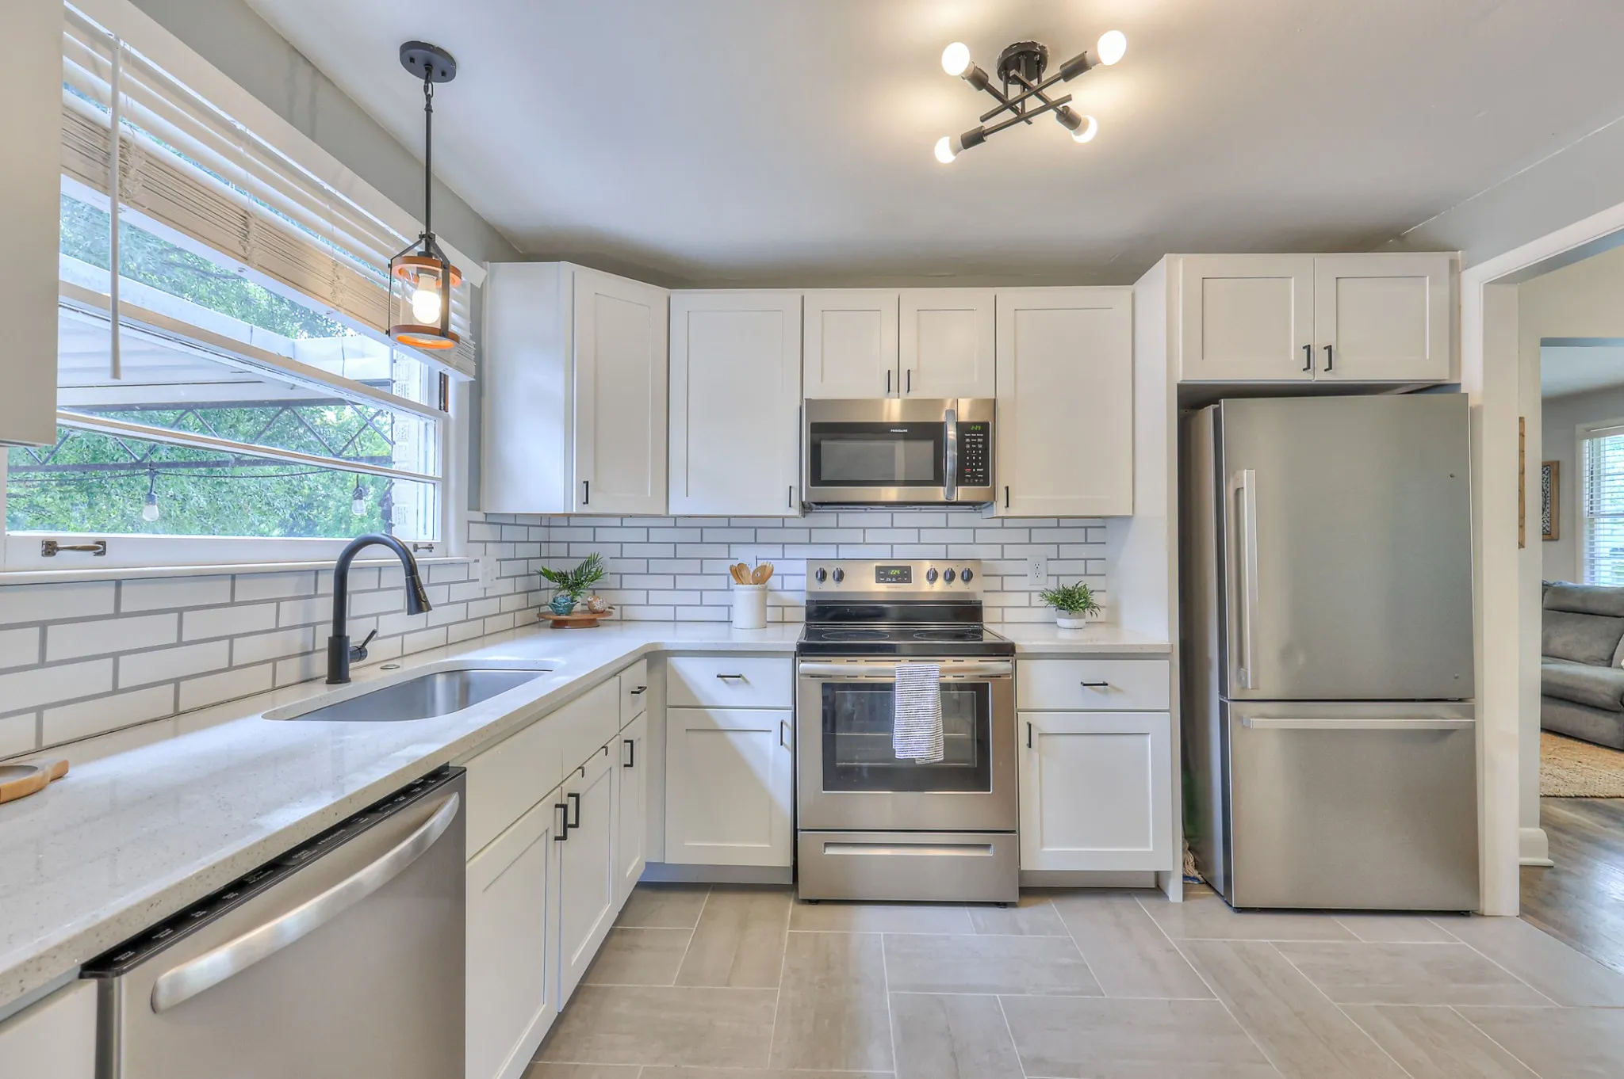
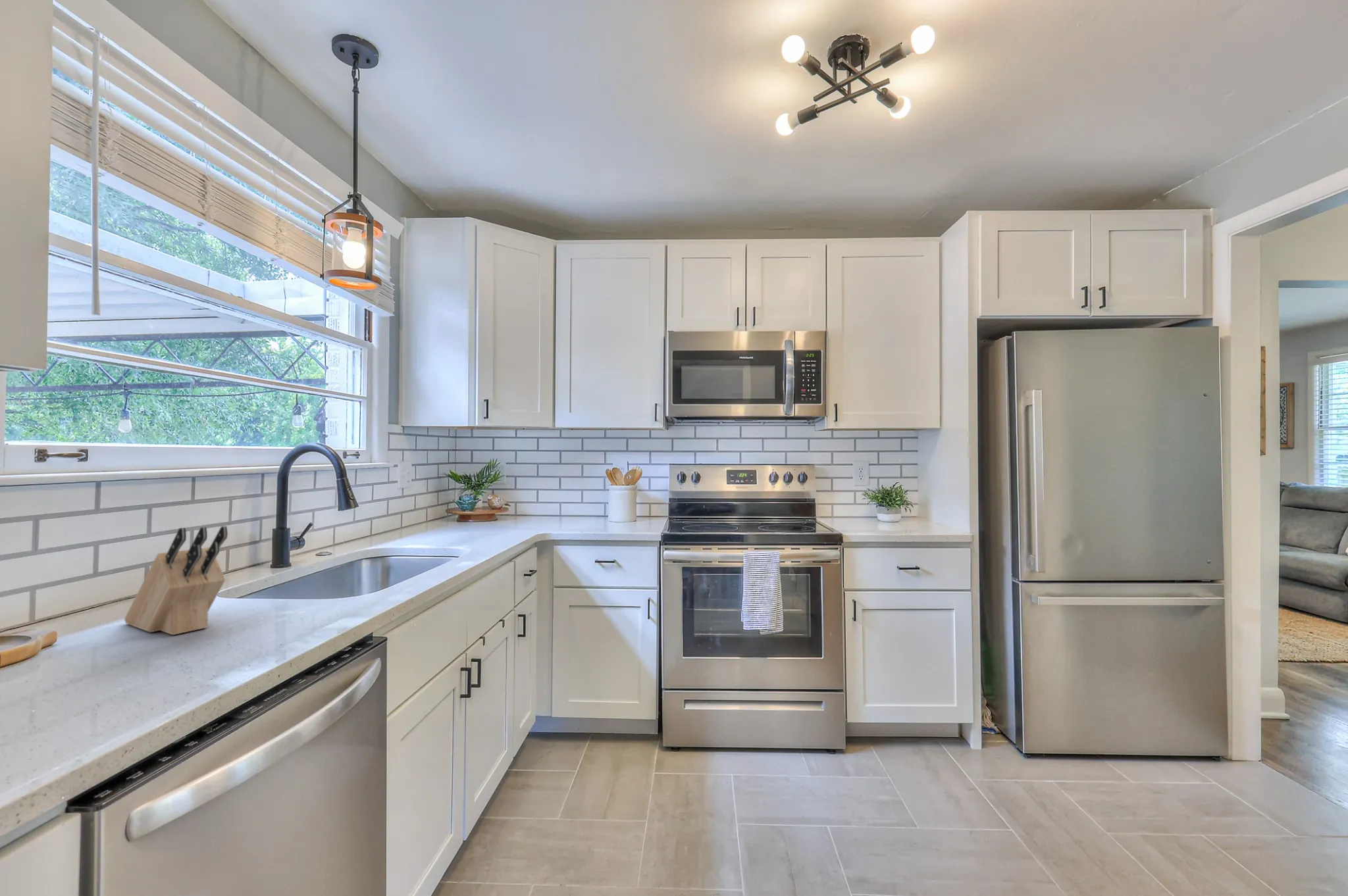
+ knife block (178, 574)
